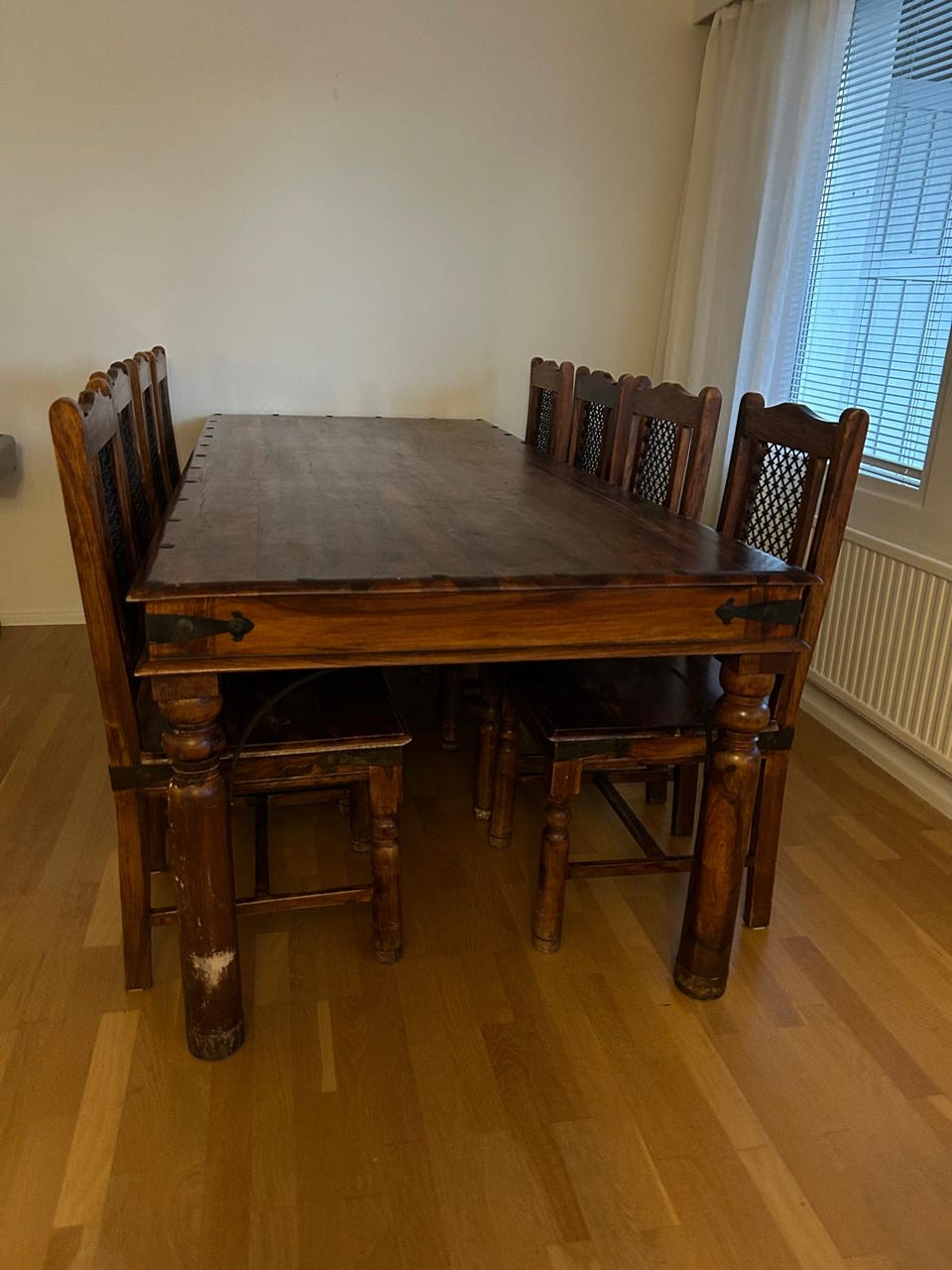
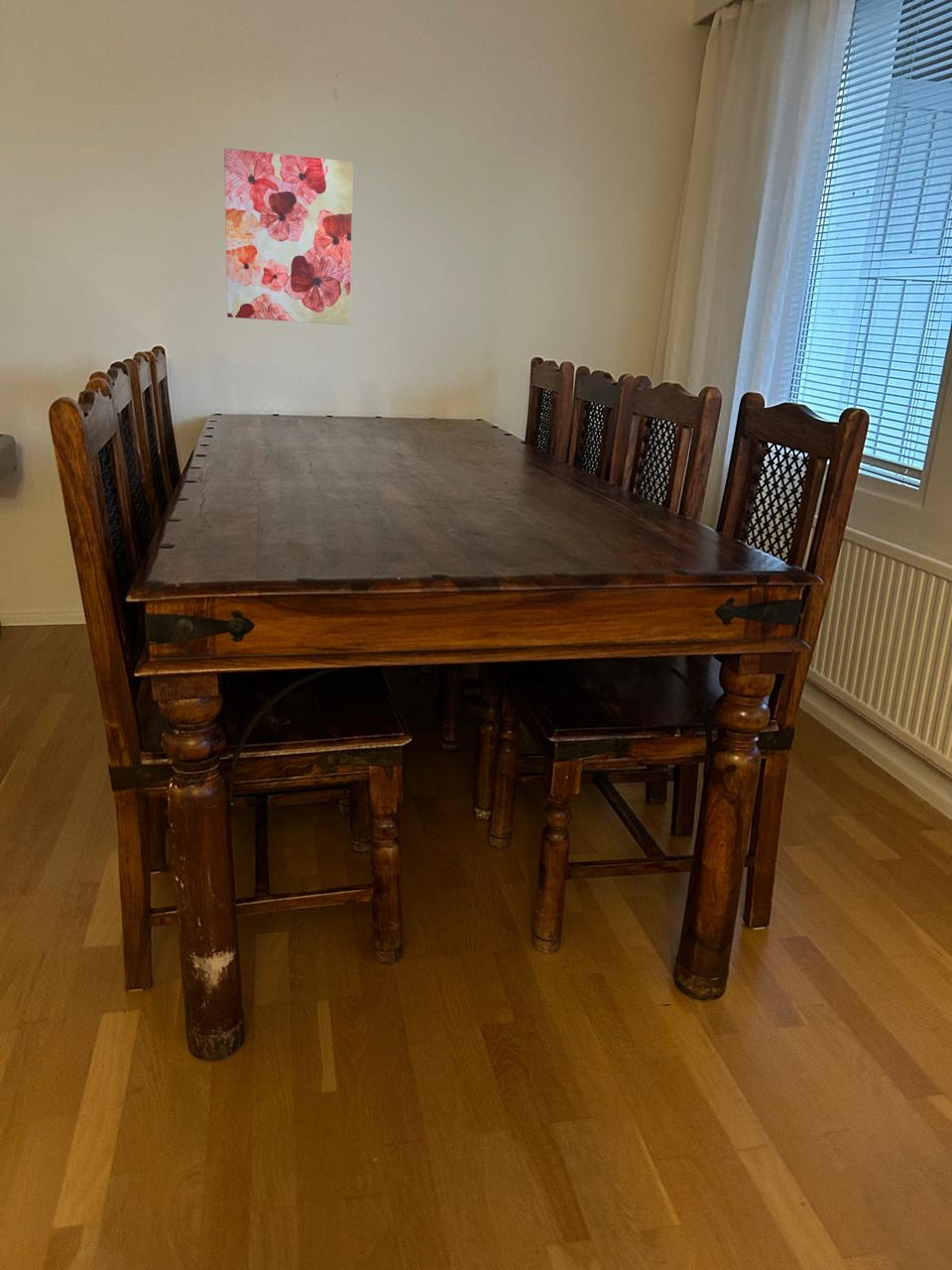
+ wall art (289, 240)
